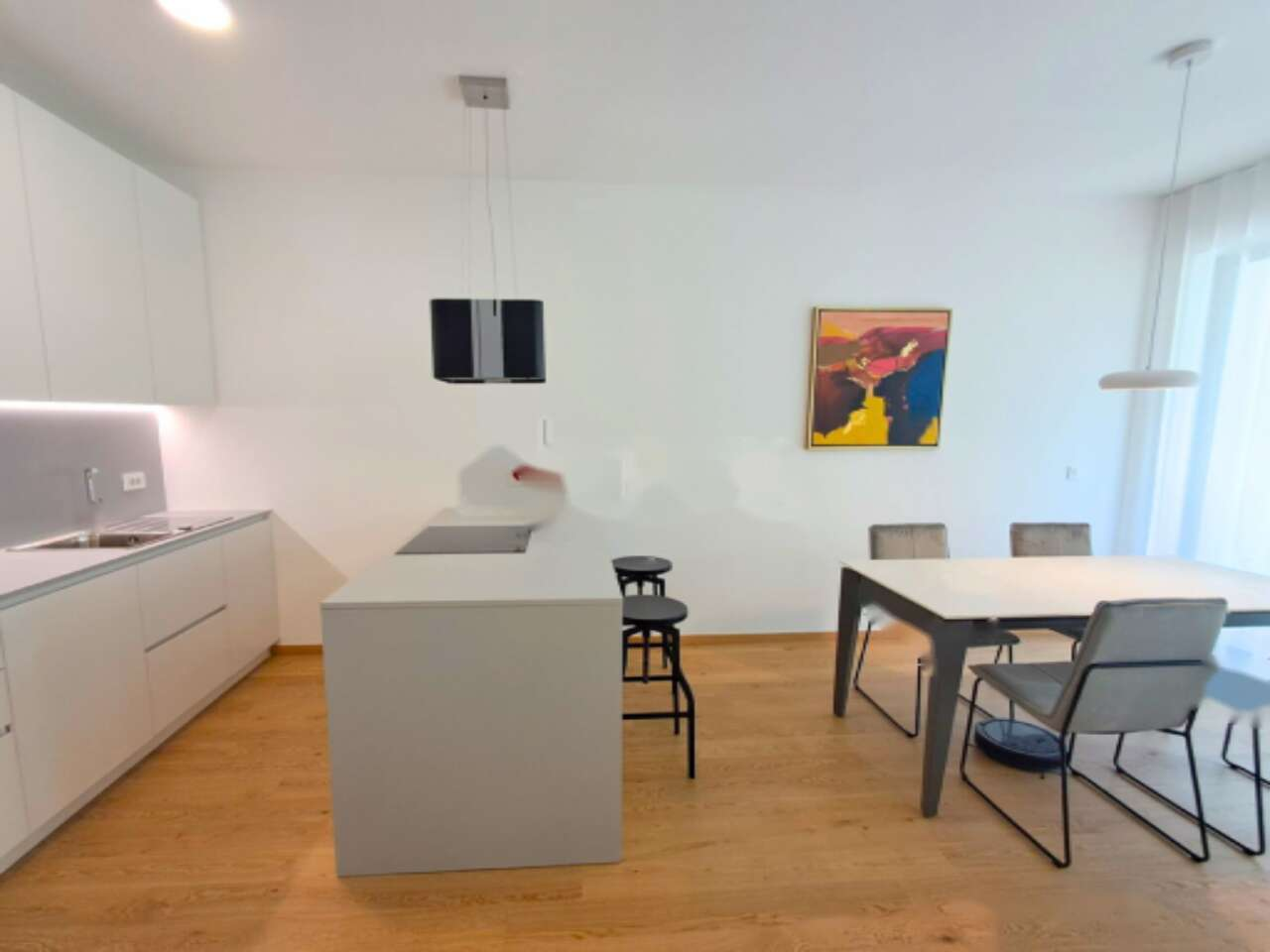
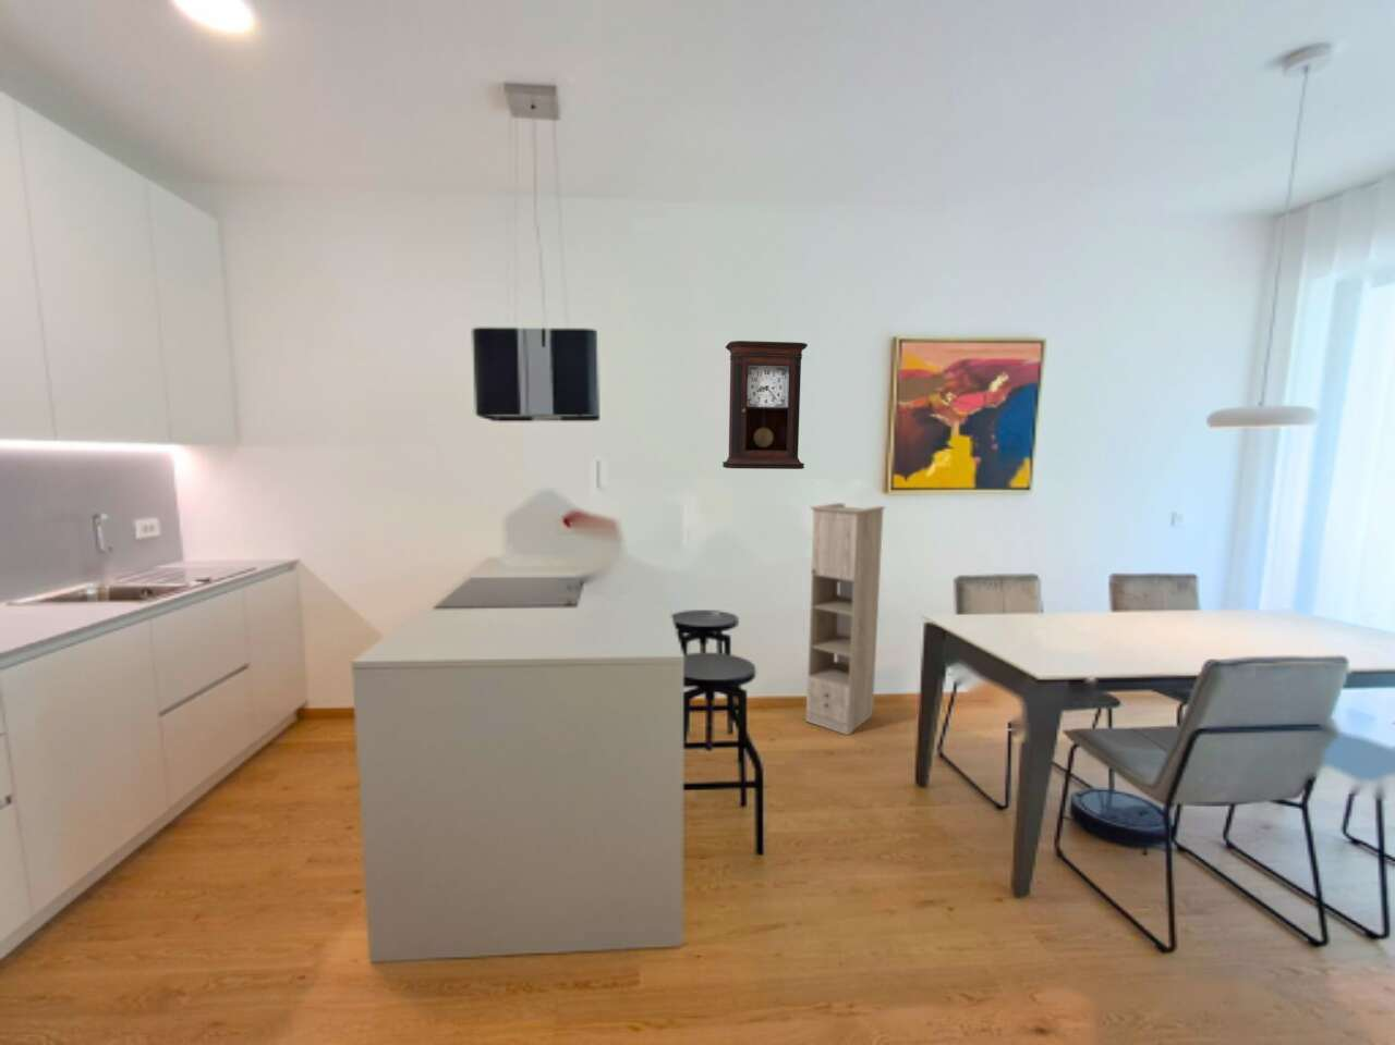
+ storage cabinet (844, 615)
+ pendulum clock (766, 406)
